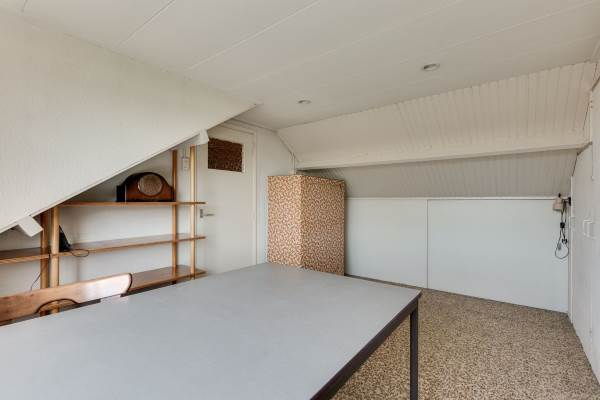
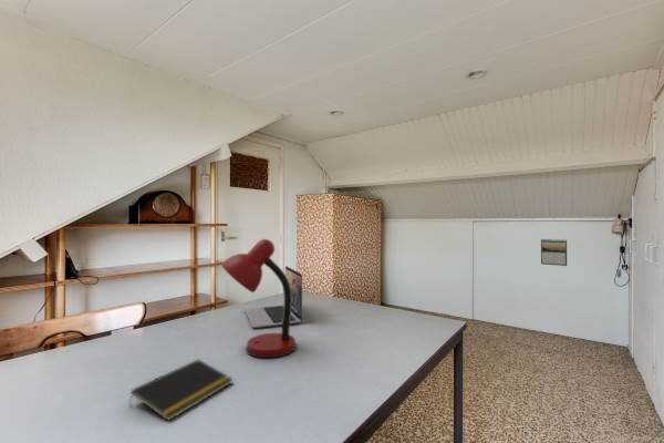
+ laptop (271, 306)
+ desk lamp (255, 290)
+ notepad (185, 385)
+ calendar (553, 251)
